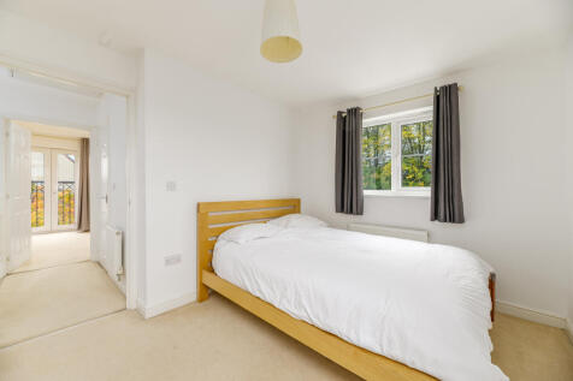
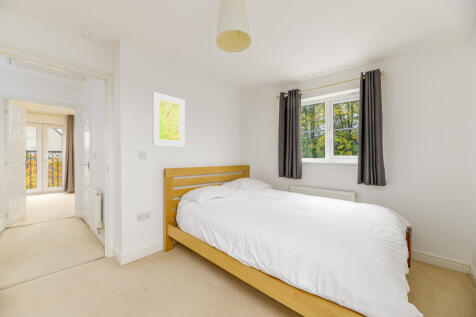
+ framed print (169, 121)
